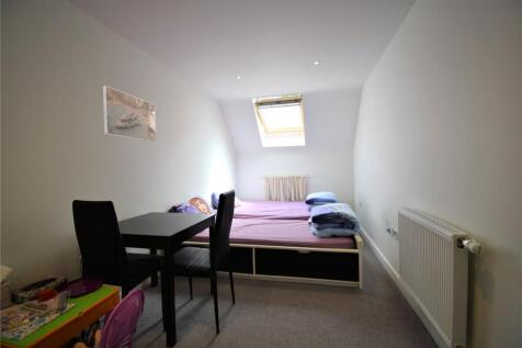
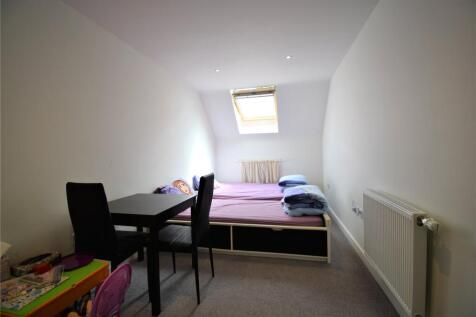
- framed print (133, 116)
